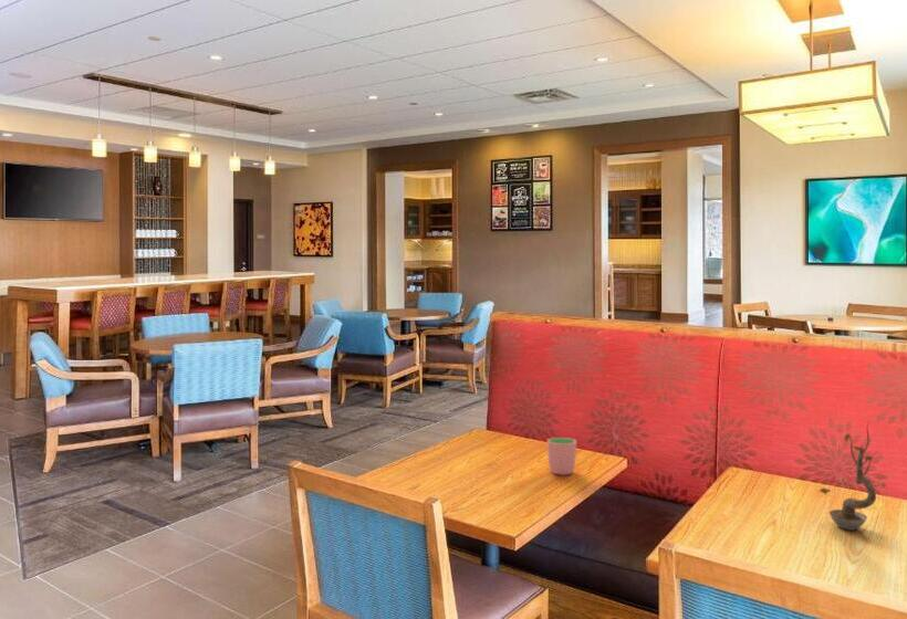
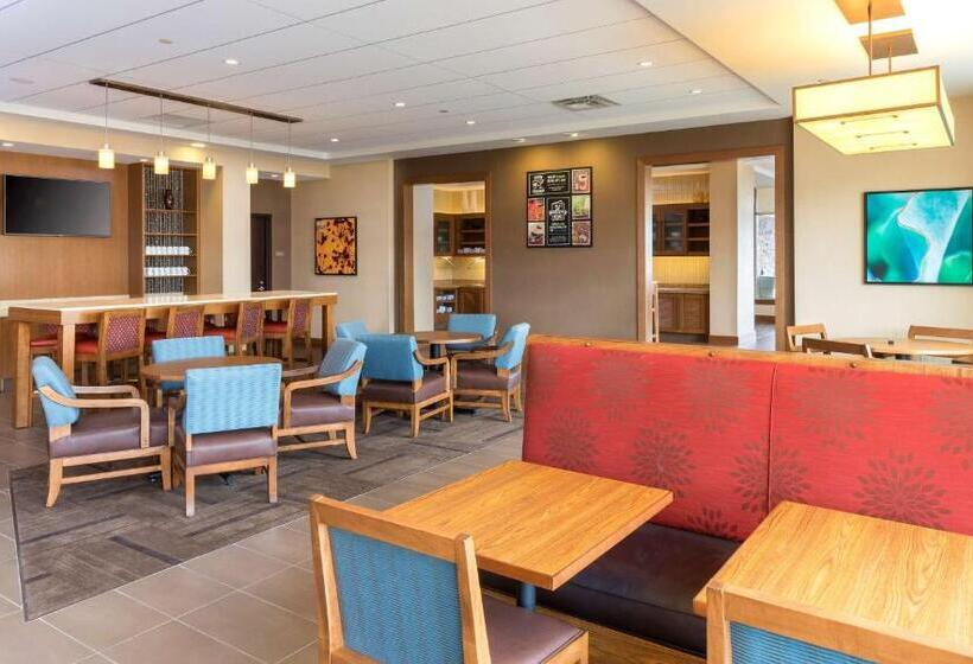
- plant (846, 479)
- cup (562, 454)
